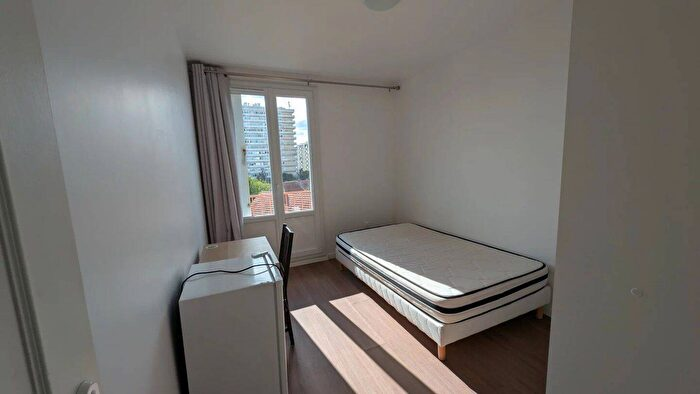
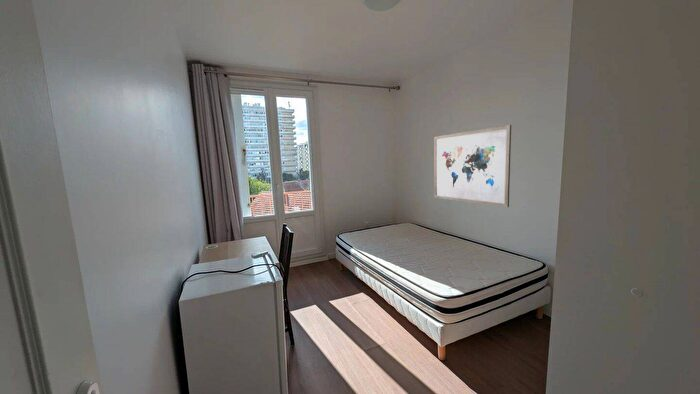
+ wall art (466, 167)
